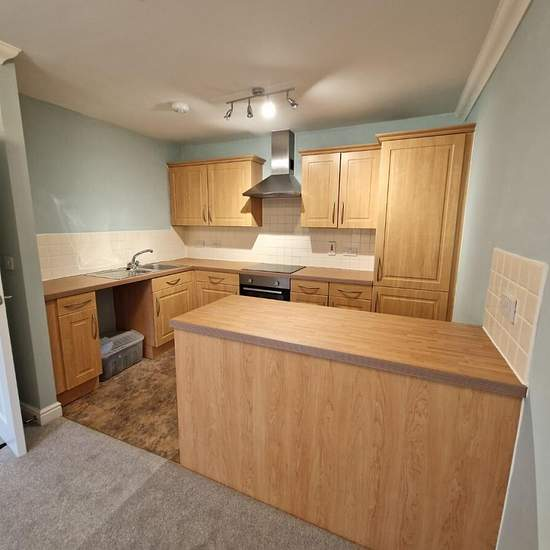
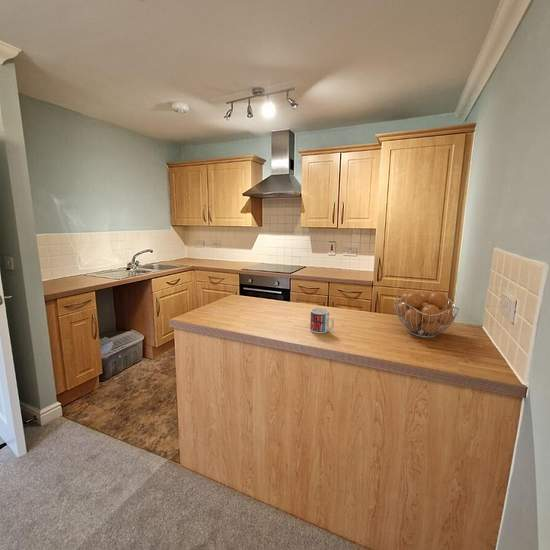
+ fruit basket (424, 312)
+ mug (322, 320)
